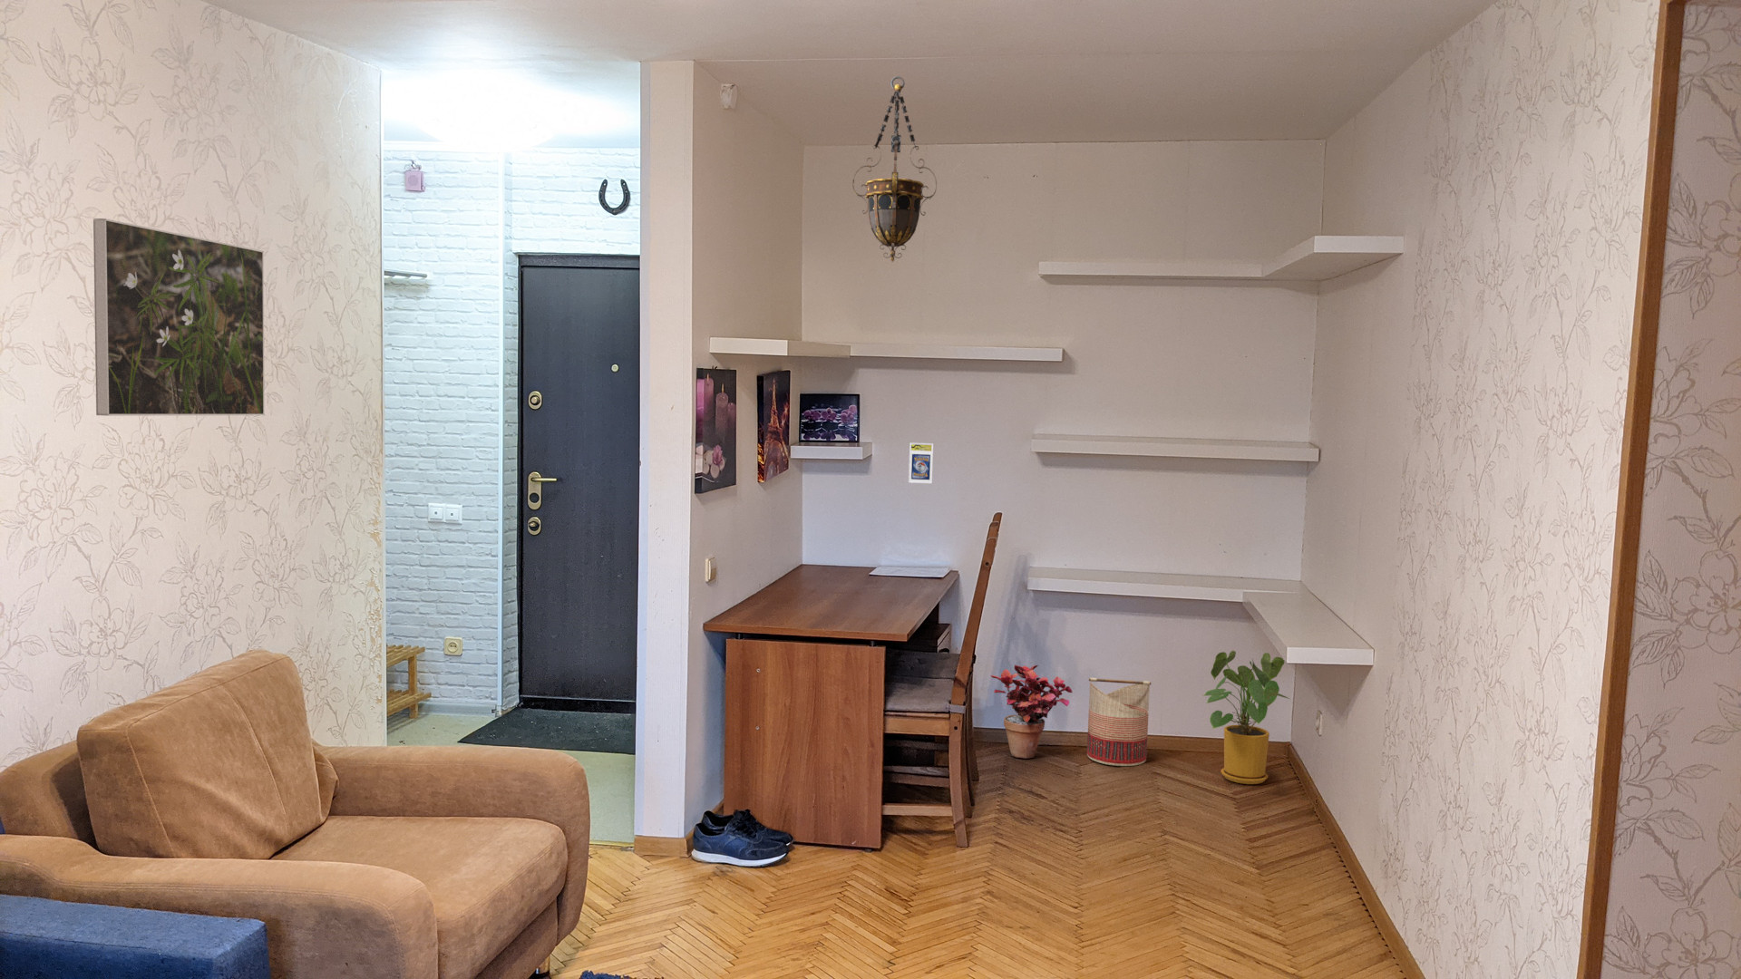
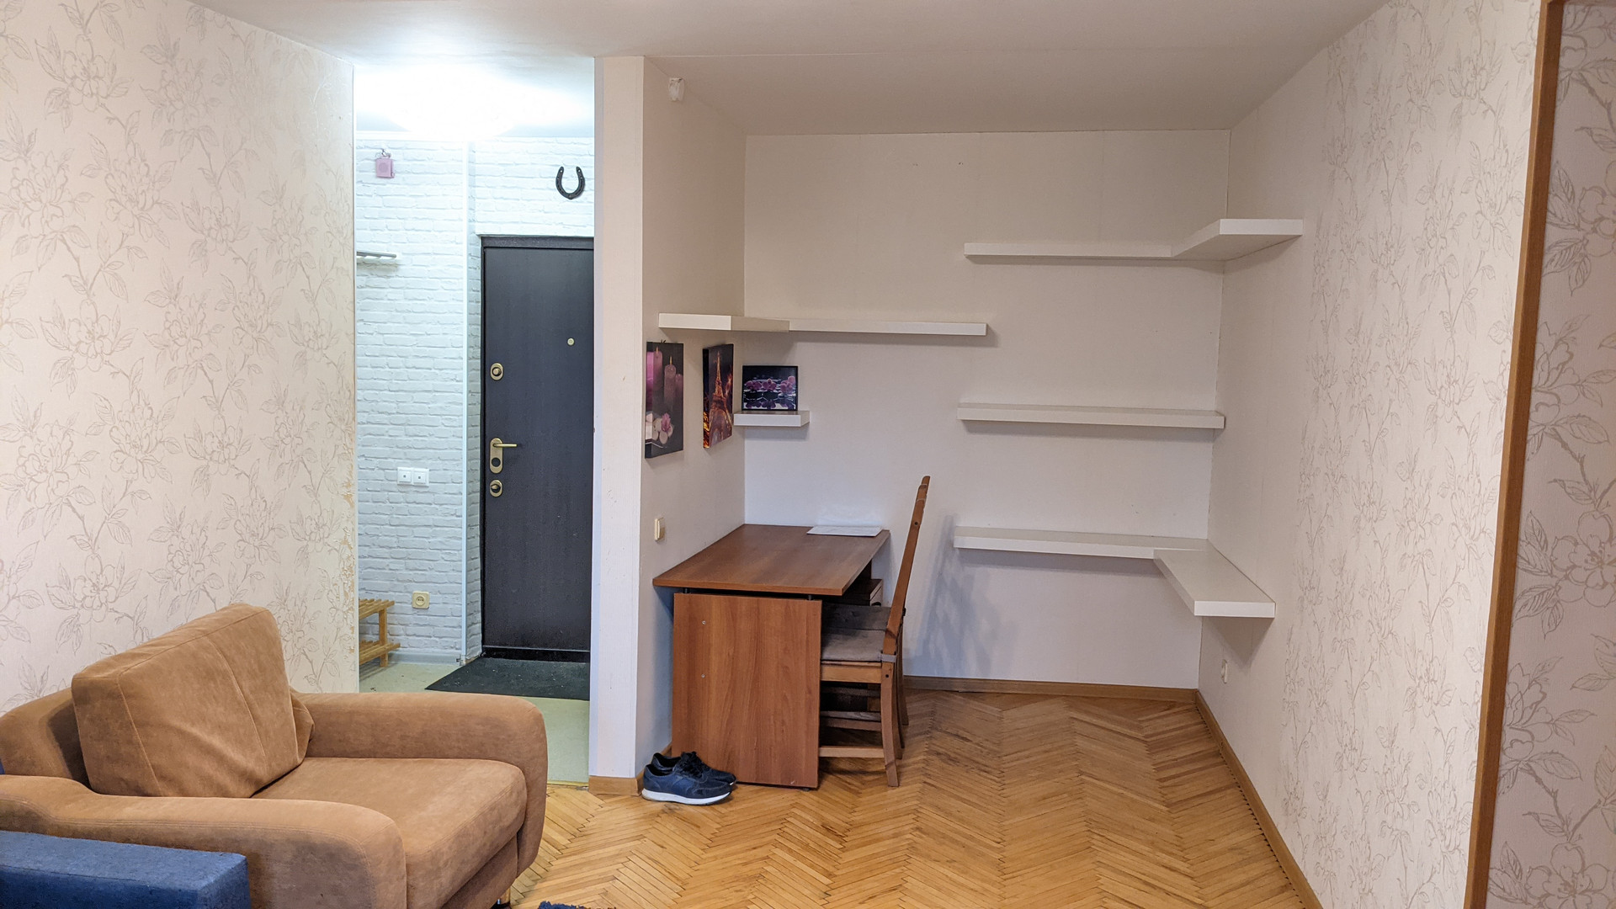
- hanging lantern (894, 170)
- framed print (187, 325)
- house plant (1242, 717)
- basket (1118, 718)
- trading card display case (921, 463)
- potted plant (1030, 712)
